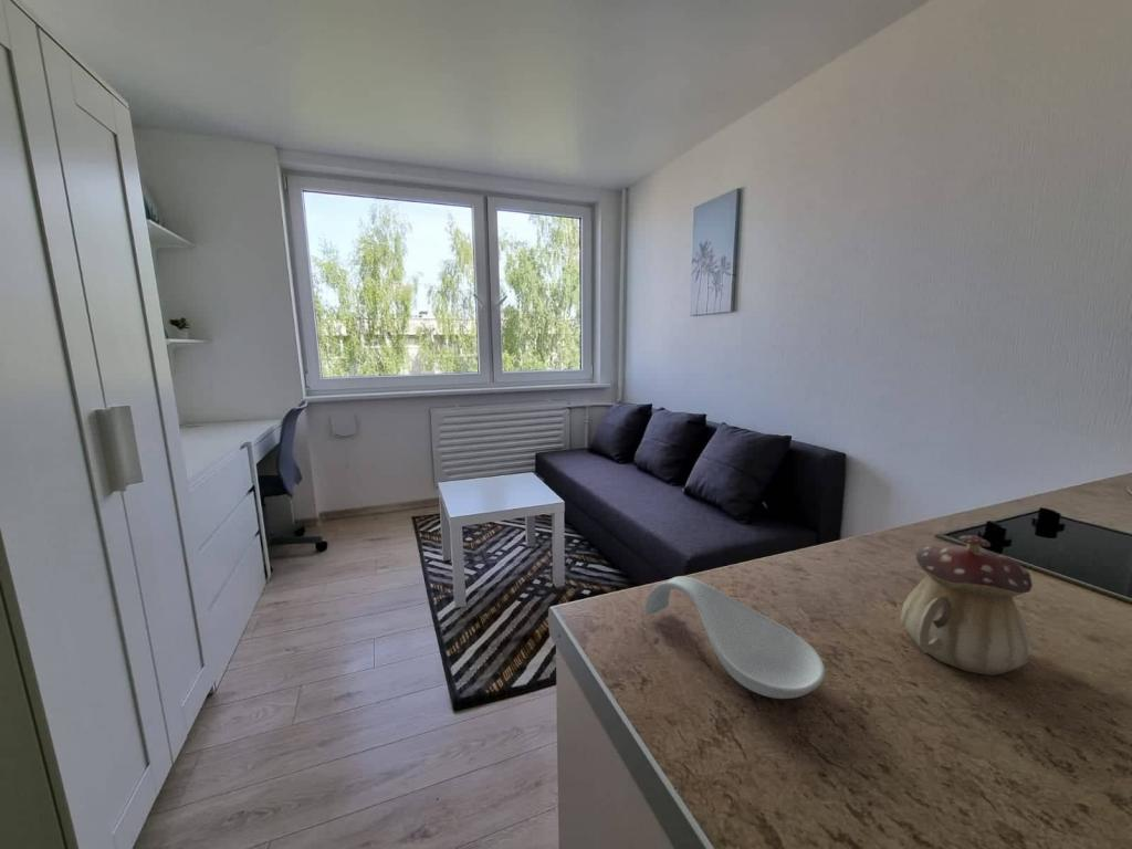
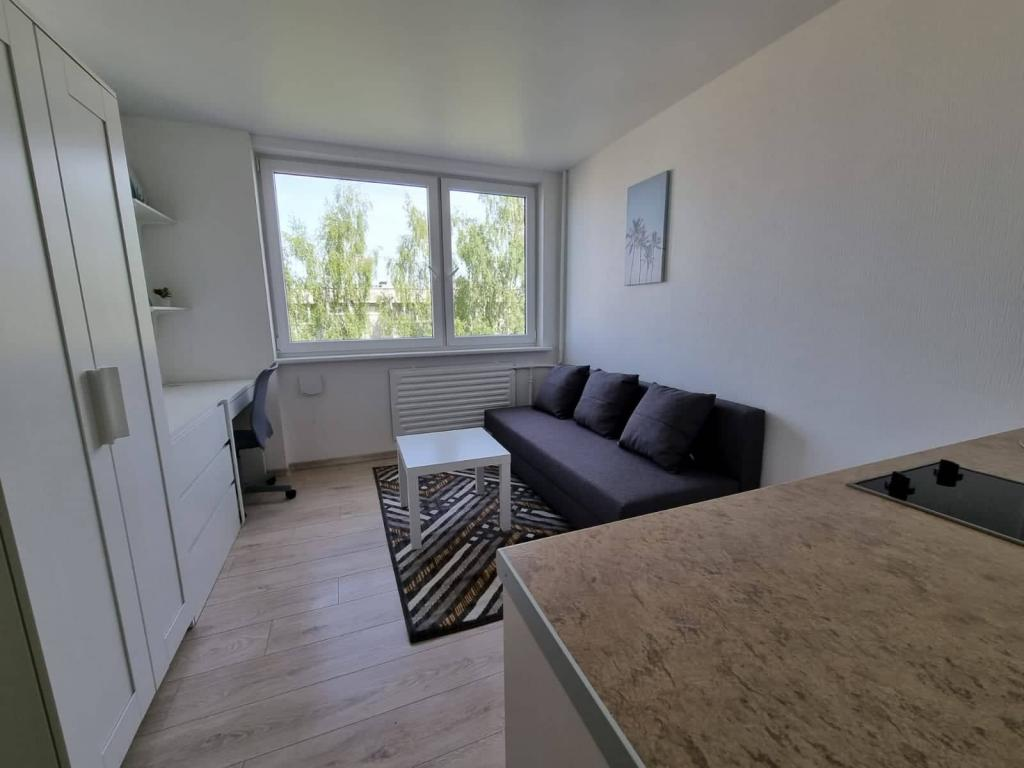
- teapot (963, 595)
- spoon rest (722, 627)
